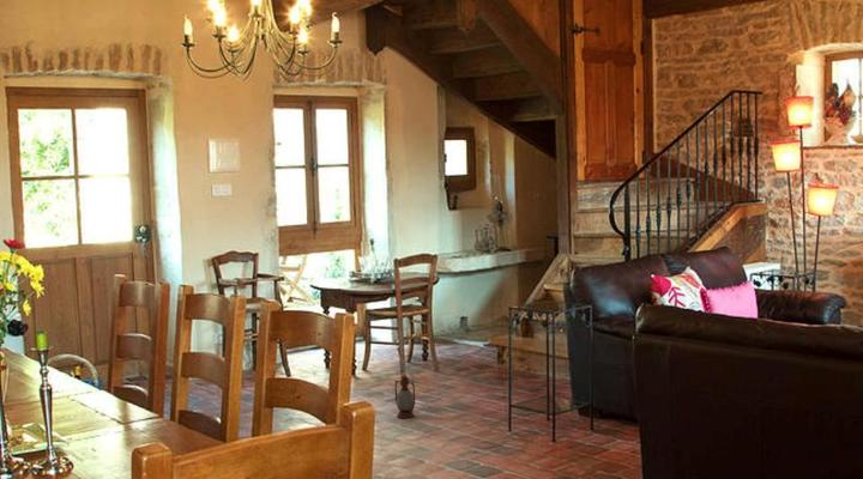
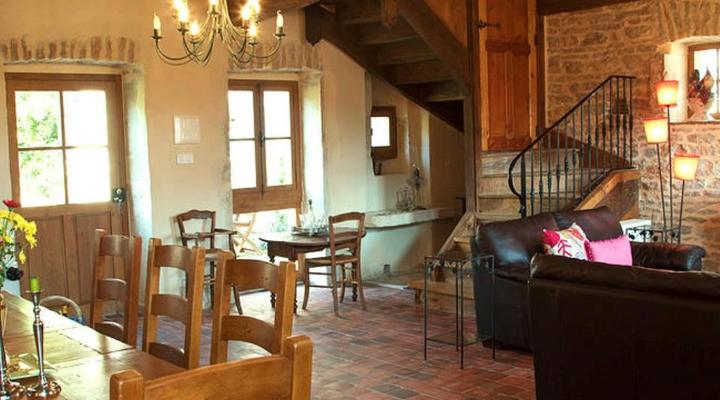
- lantern (404, 389)
